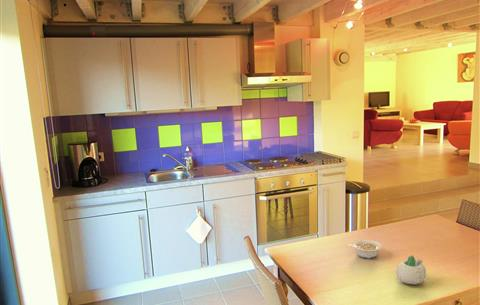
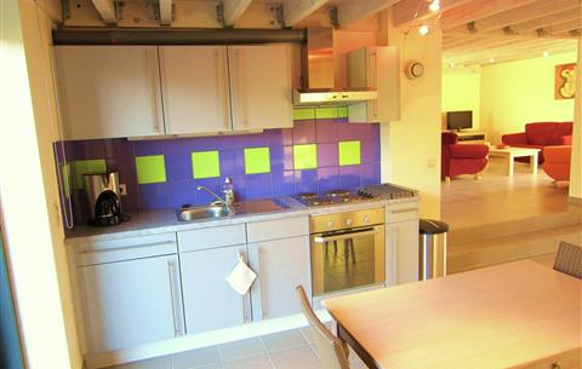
- legume (366, 249)
- succulent planter (411, 268)
